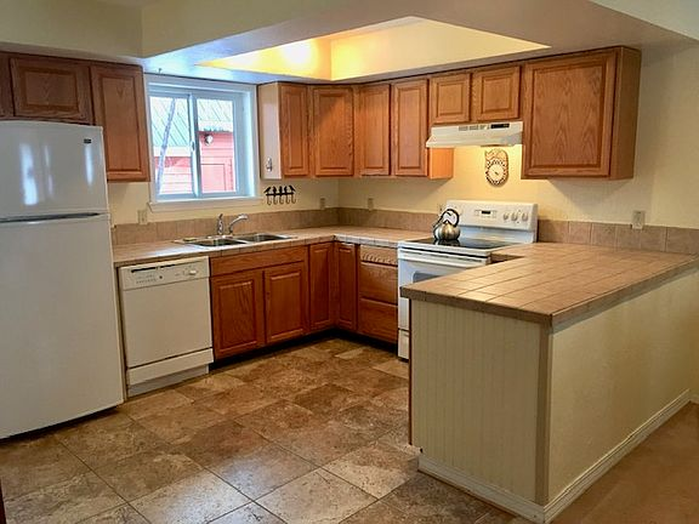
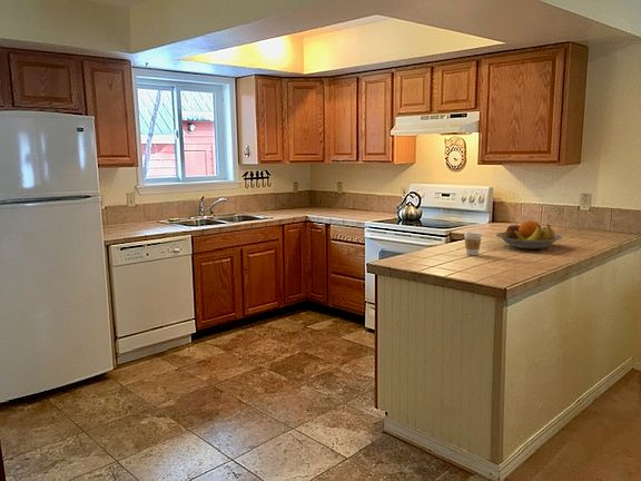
+ coffee cup (472, 243)
+ fruit bowl (529, 233)
